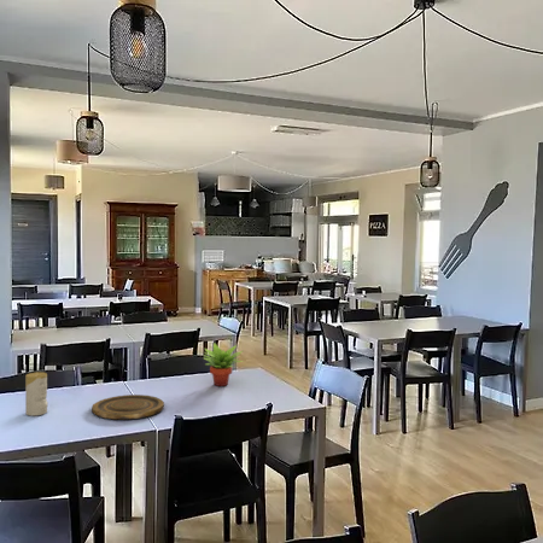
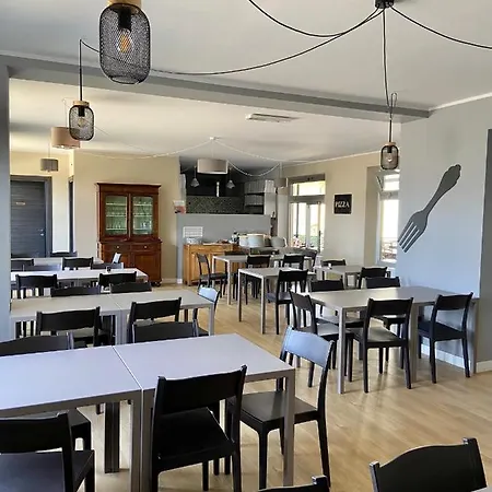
- succulent plant (222, 364)
- plate (128, 405)
- candle (36, 393)
